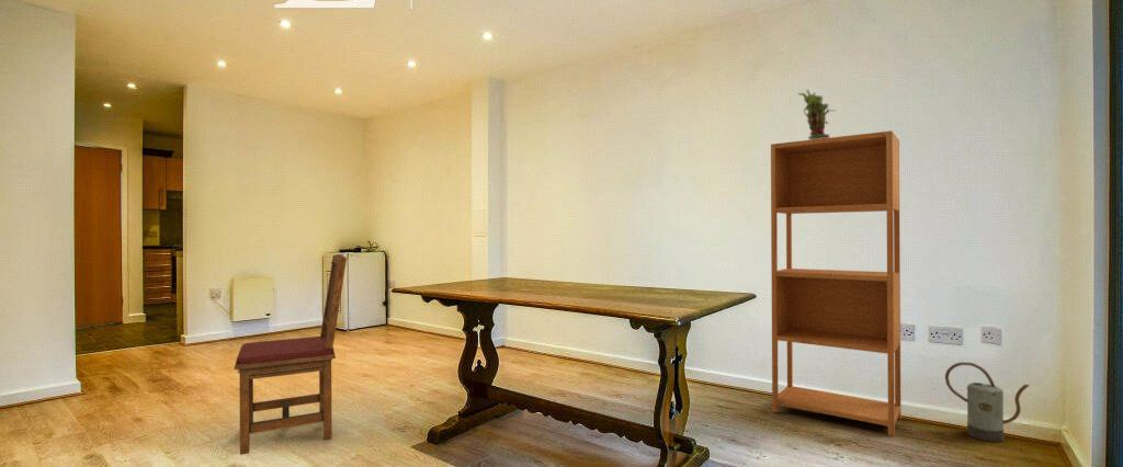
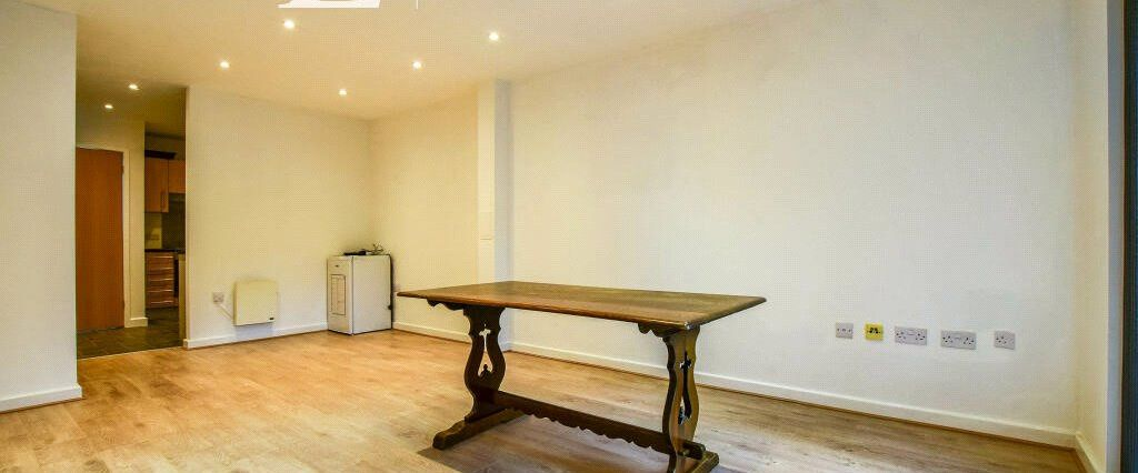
- bookcase (835, 278)
- dining chair (293, 343)
- watering can (985, 400)
- potted plant (814, 115)
